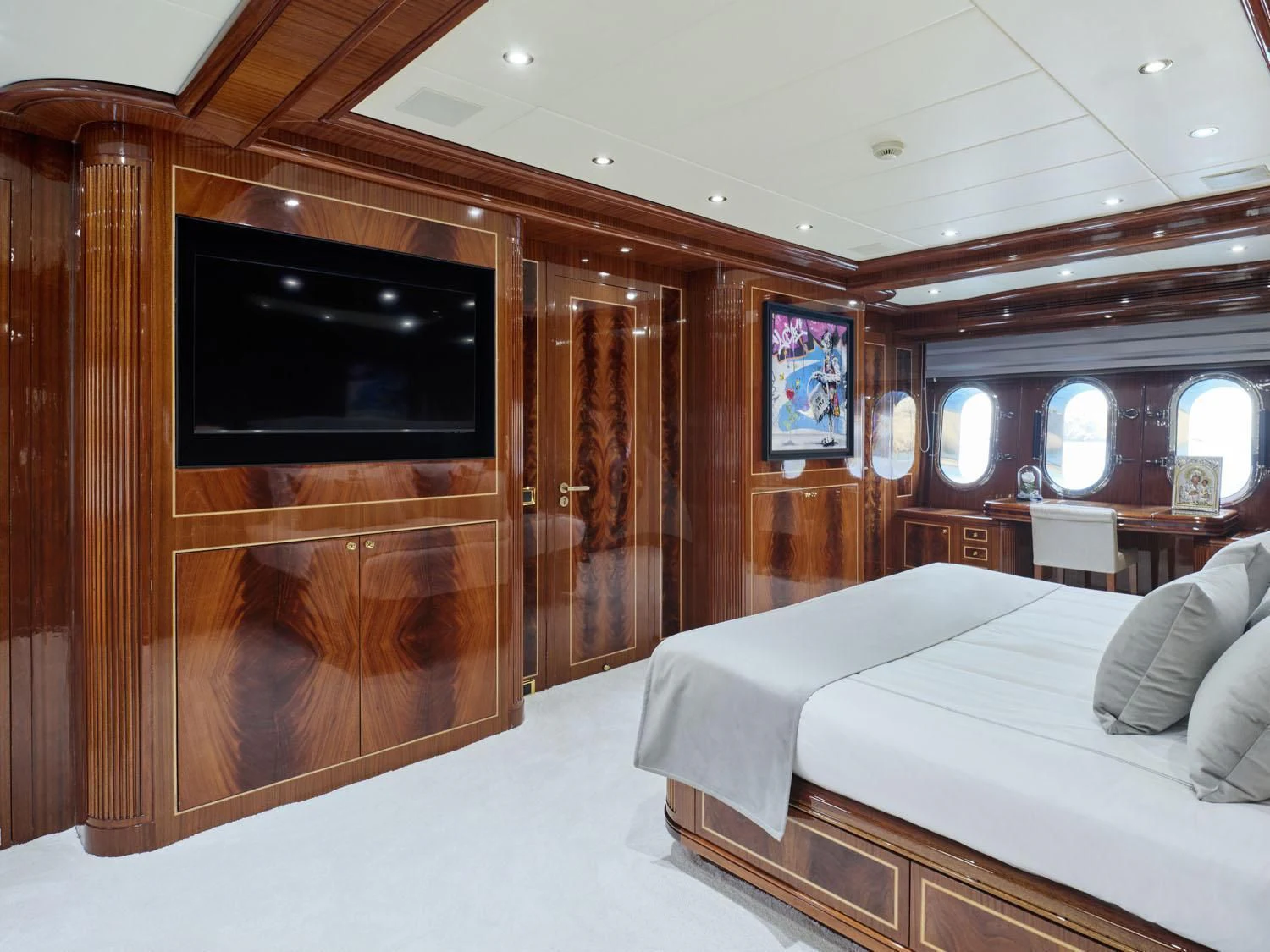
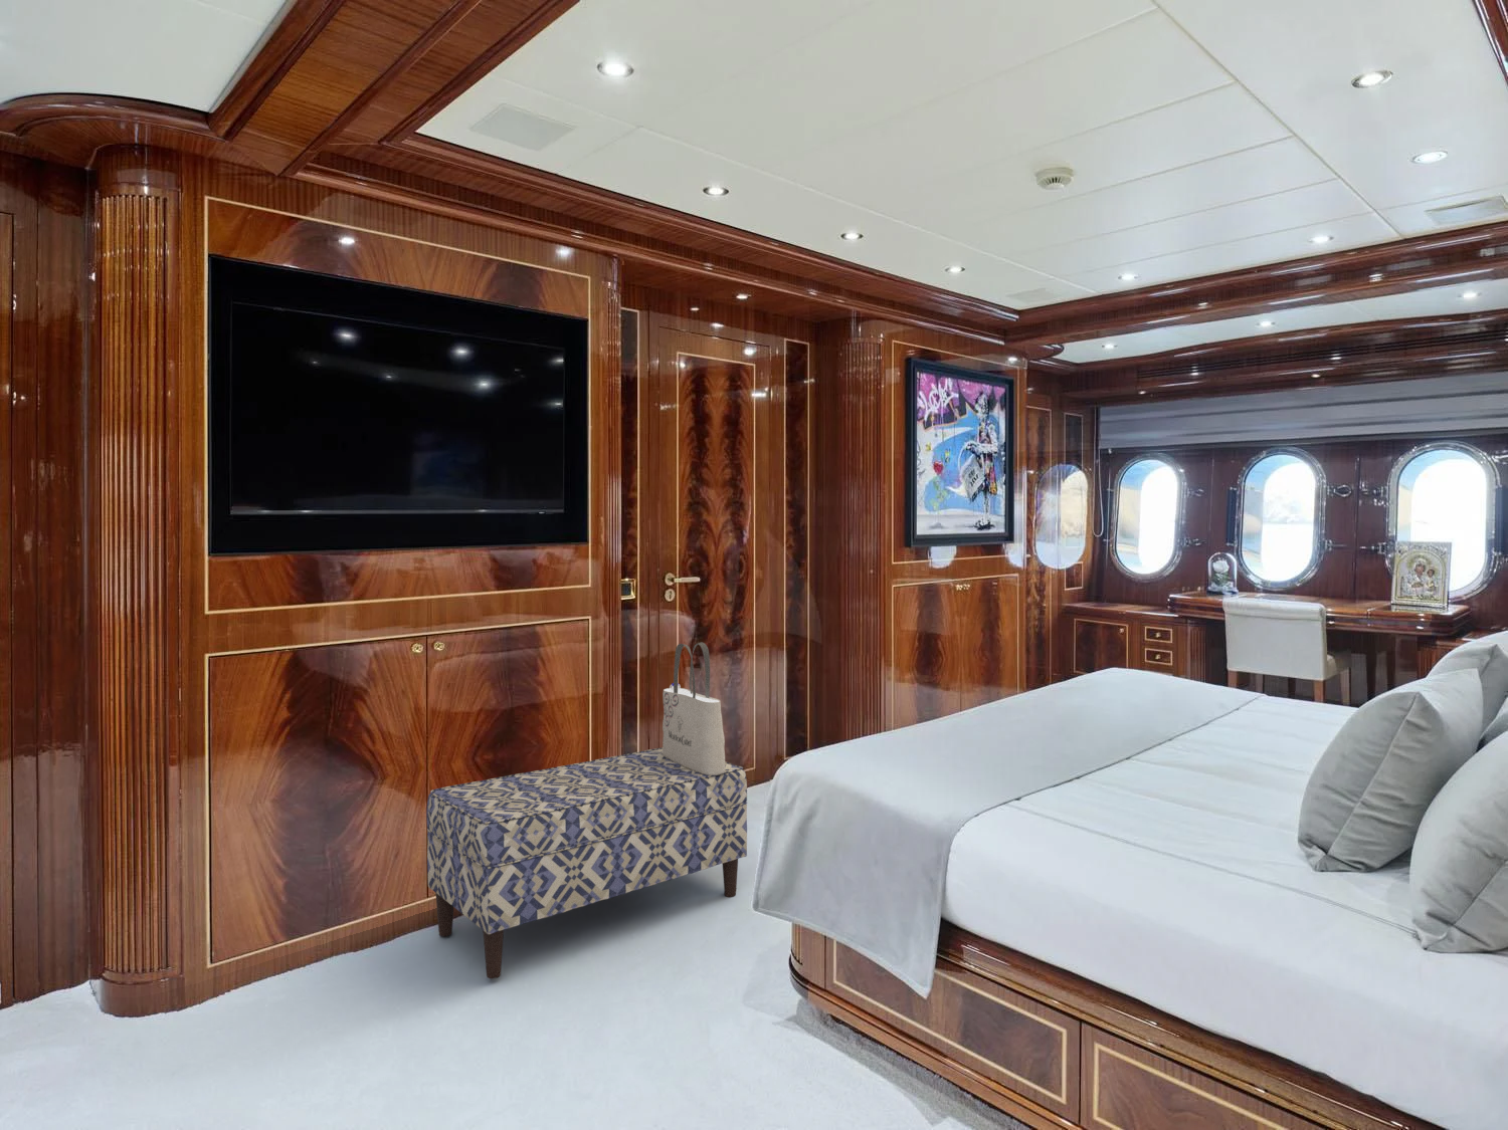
+ tote bag (692, 703)
+ bench (594, 846)
